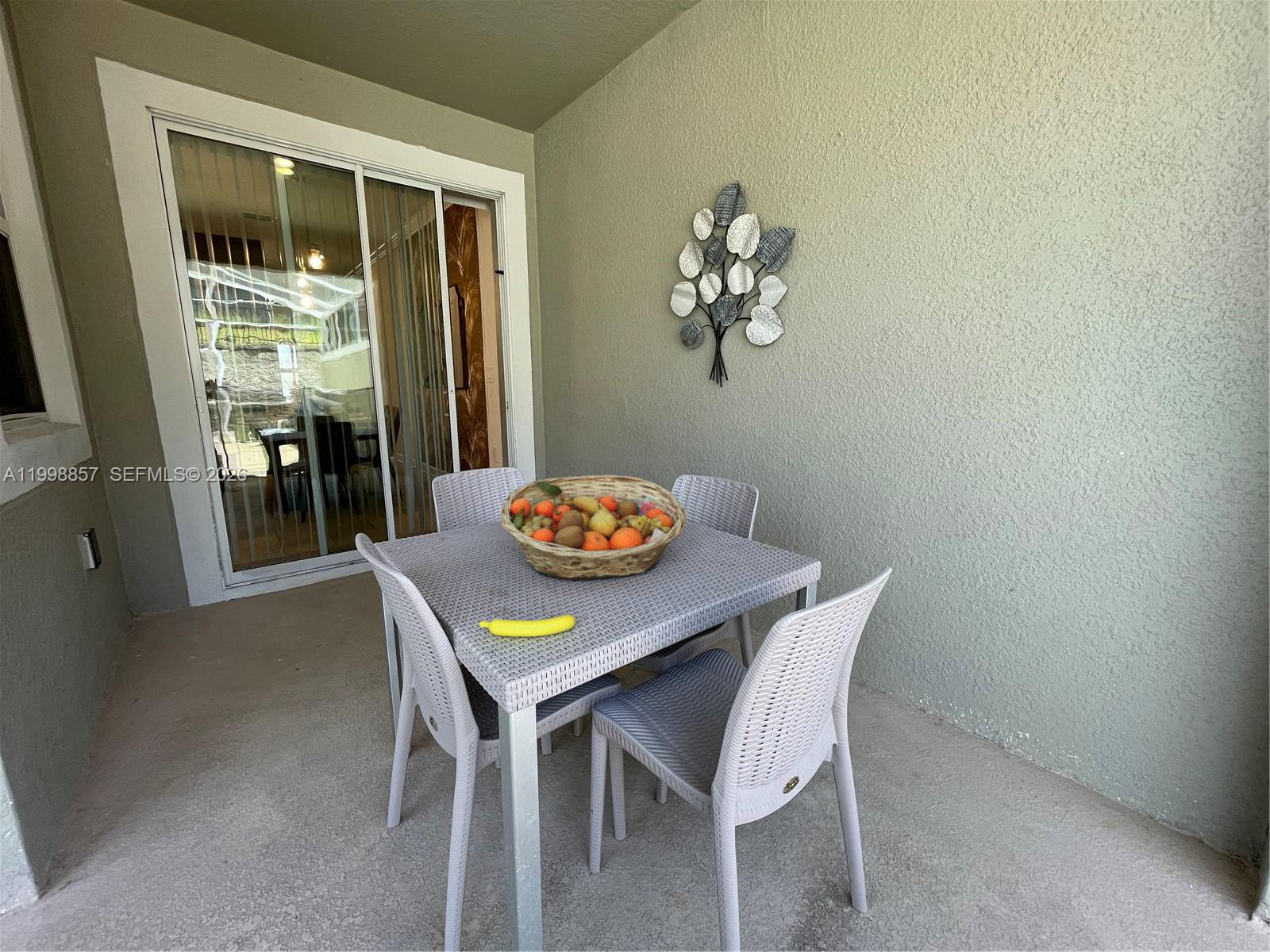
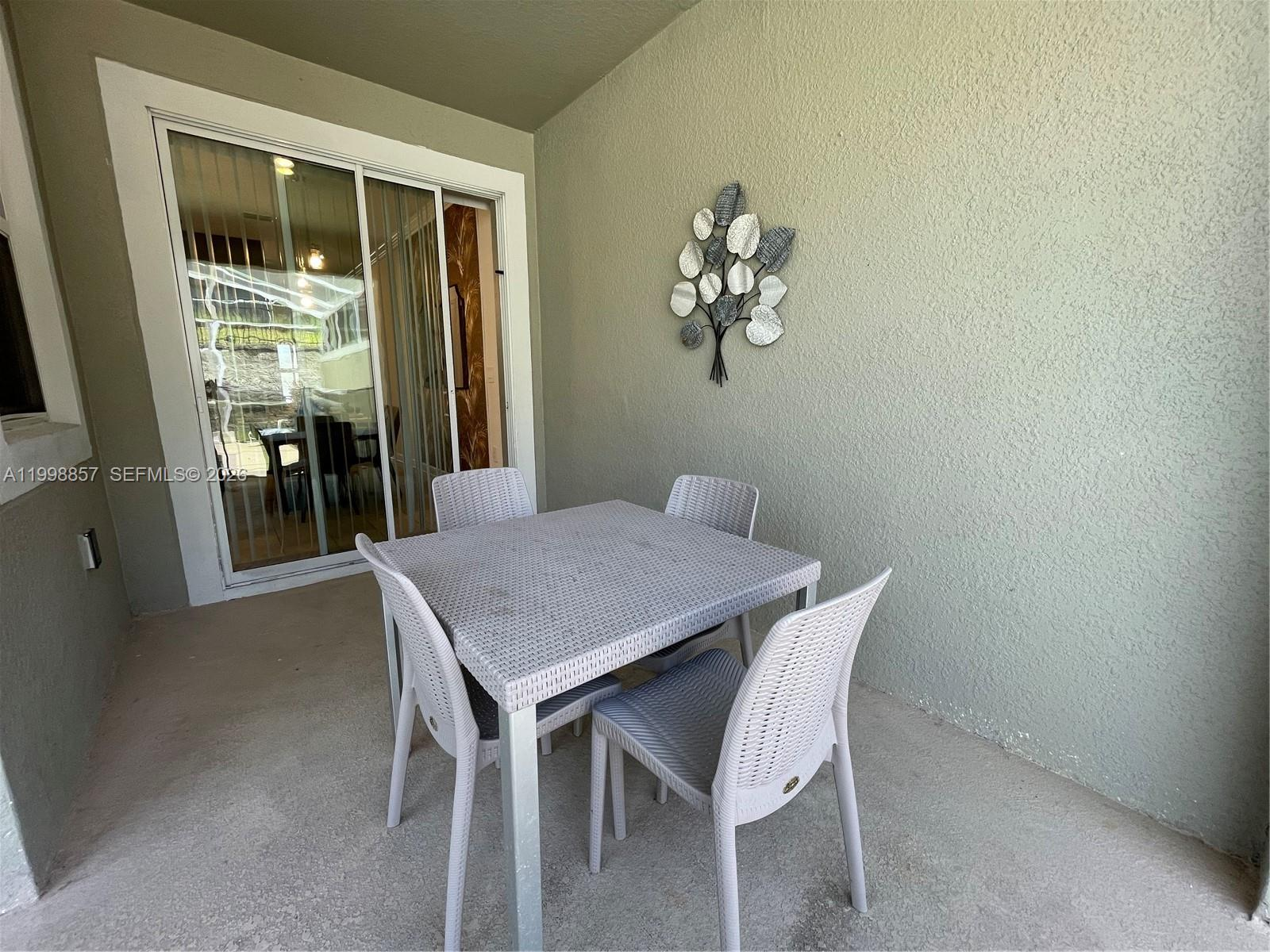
- banana (528, 625)
- fruit basket (594, 523)
